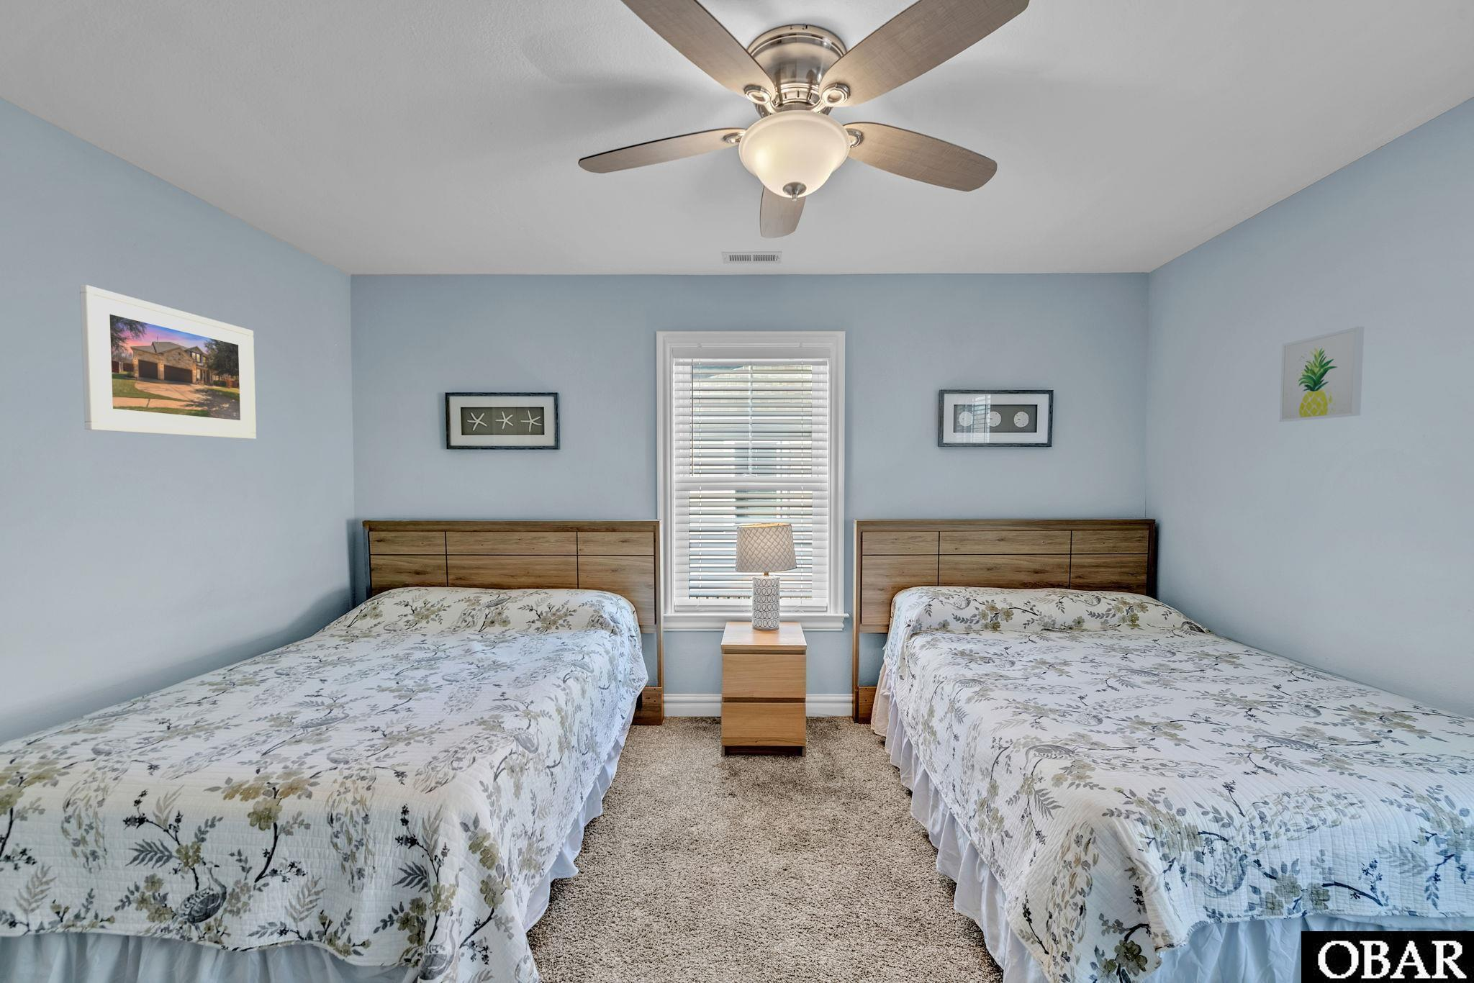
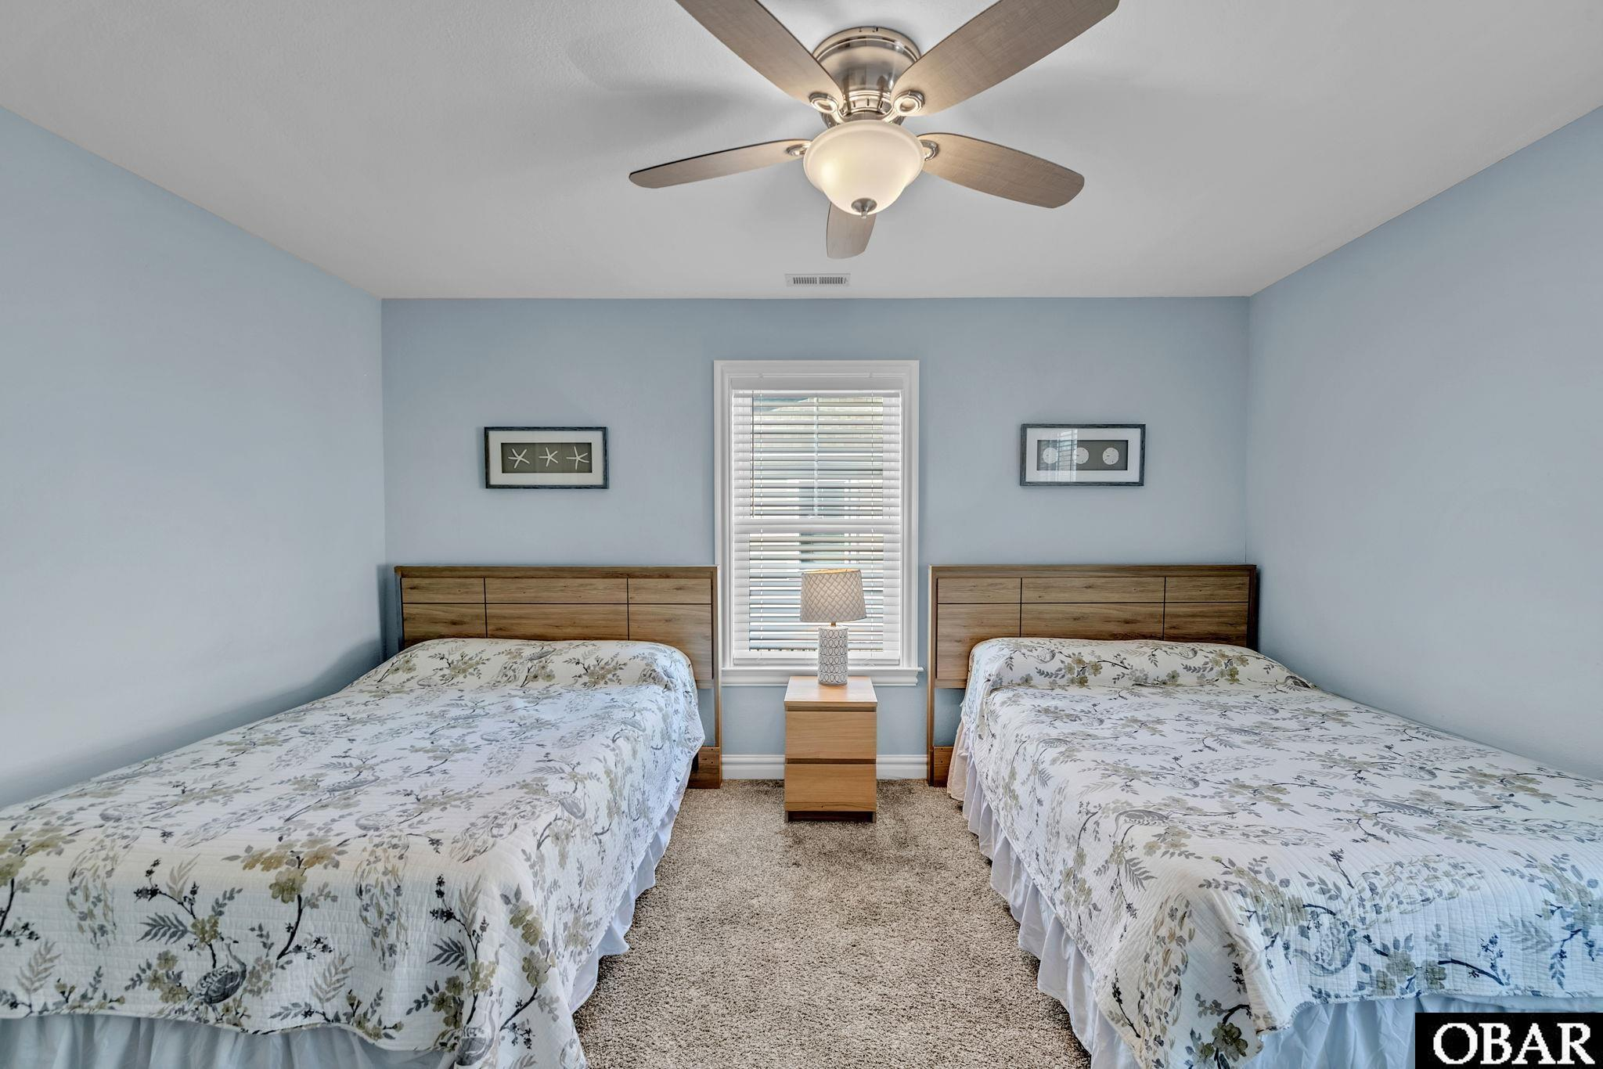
- wall art (1318, 377)
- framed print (181, 373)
